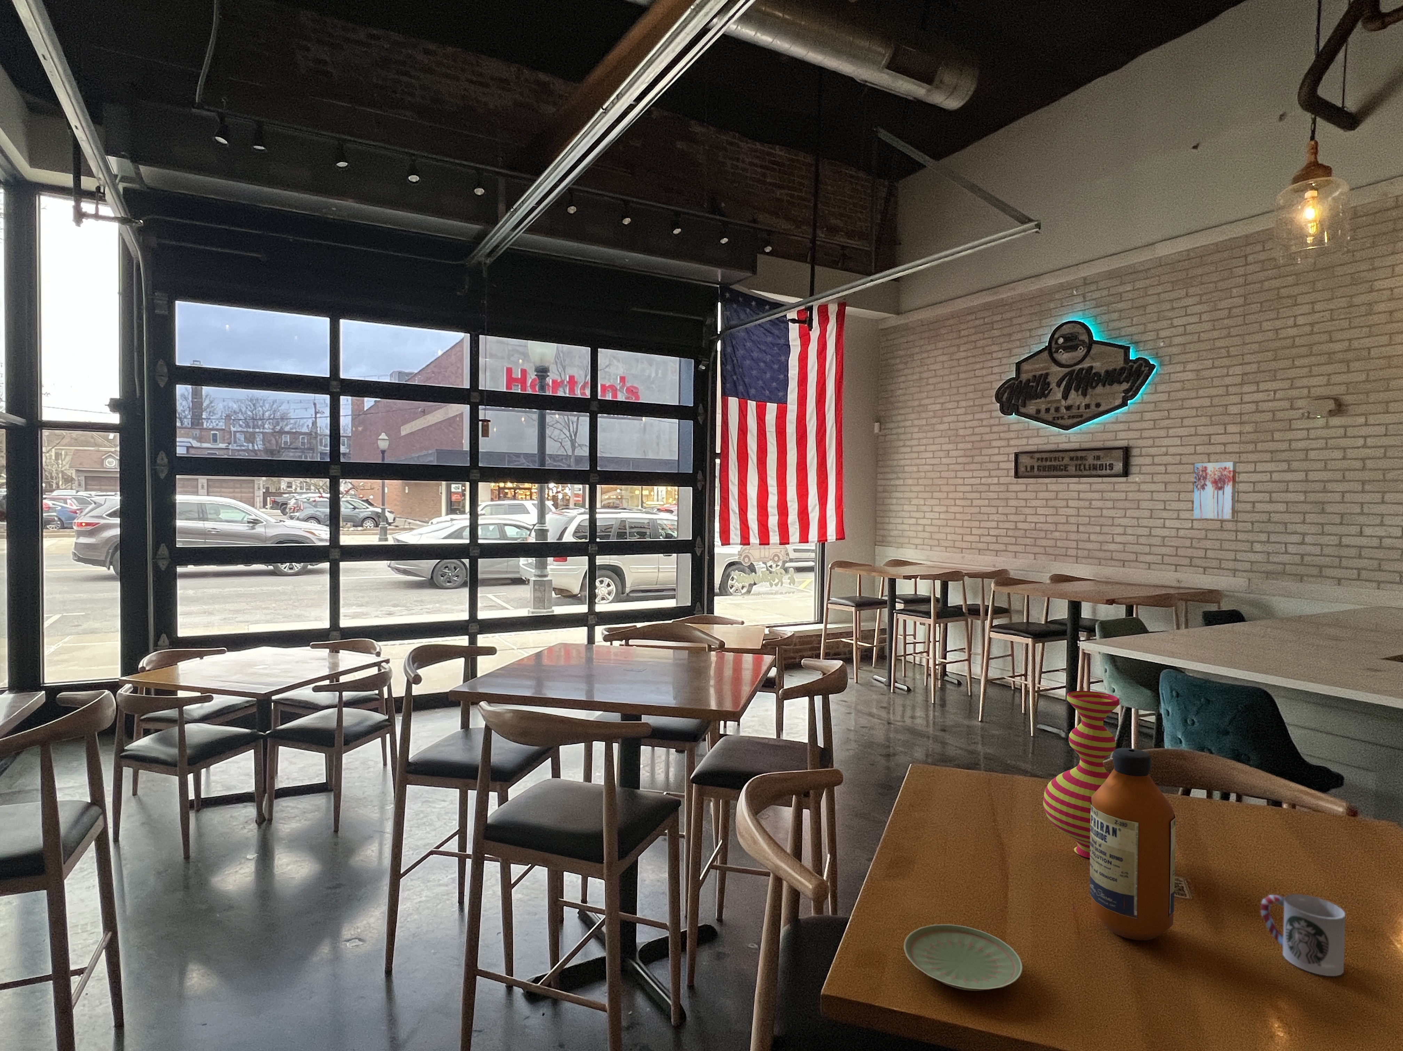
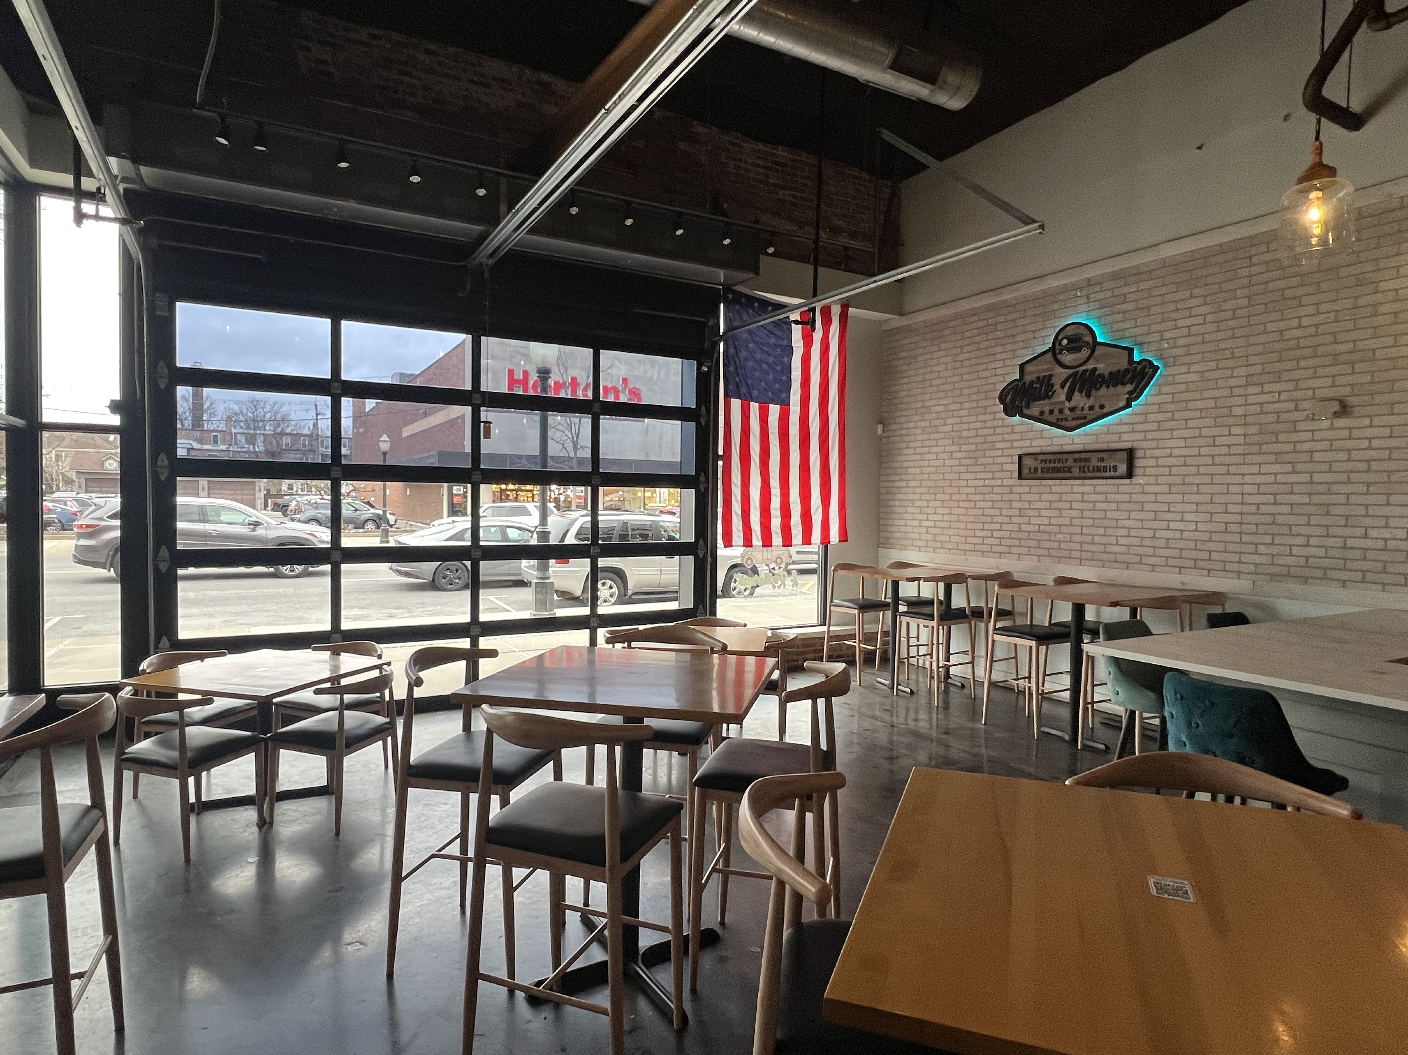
- wall art (1214, 490)
- cup (1300, 930)
- vase (1091, 774)
- bottle (1131, 840)
- plate (961, 960)
